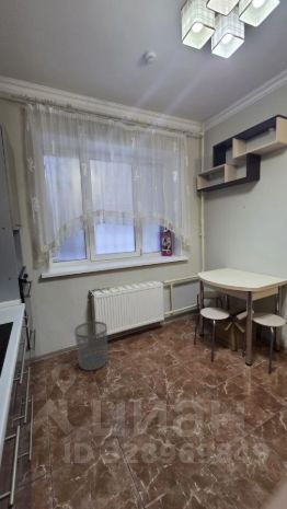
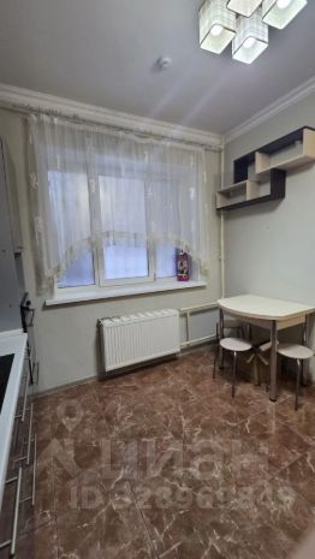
- waste bin (92, 345)
